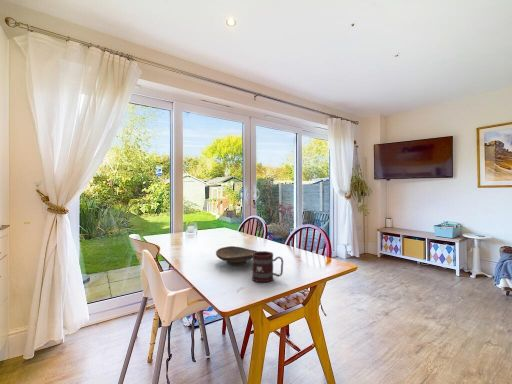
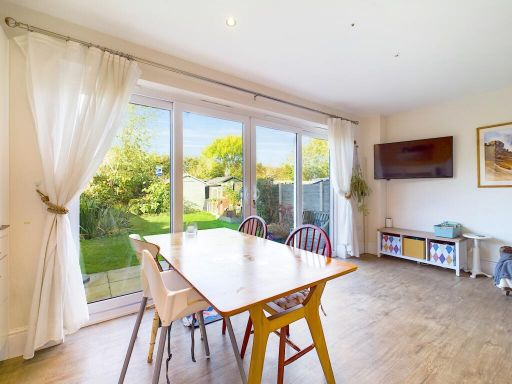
- mug (267, 266)
- decorative bowl (237, 256)
